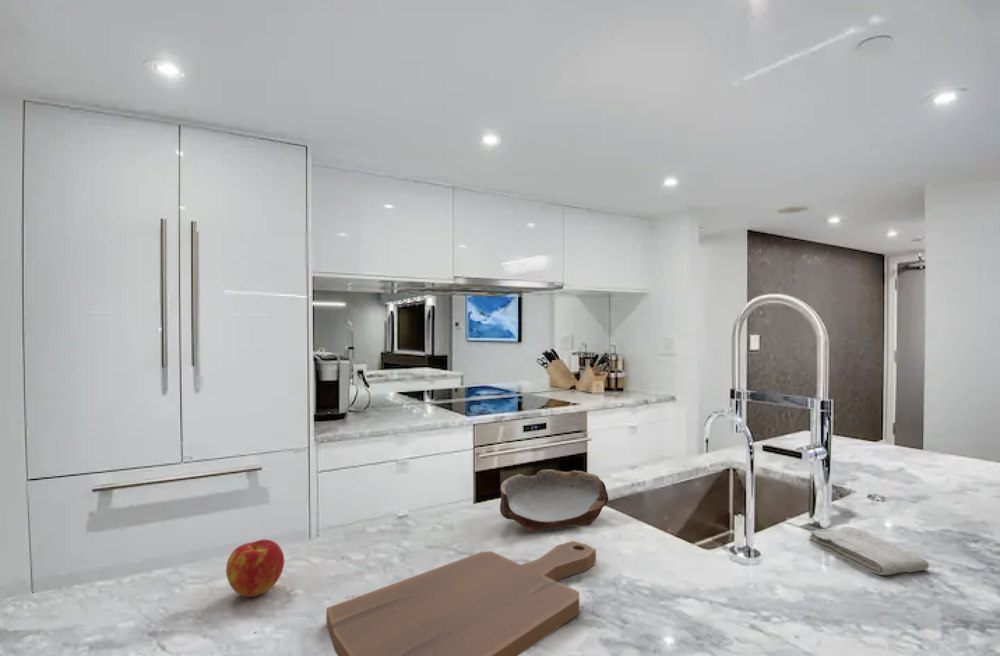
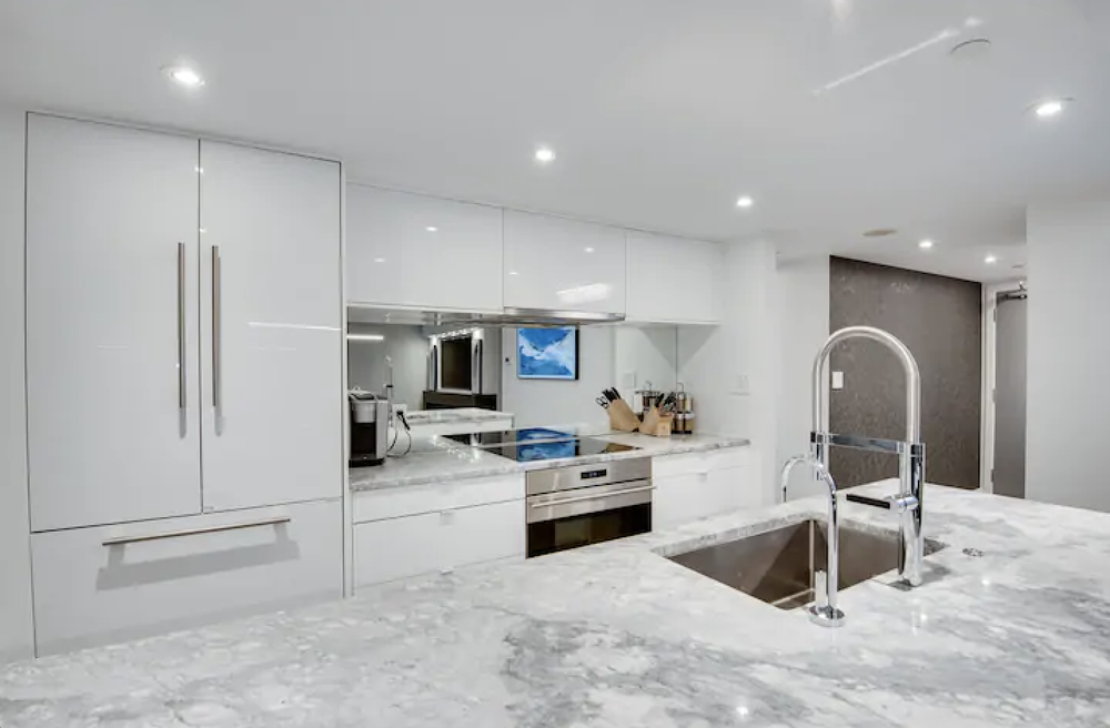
- apple (255, 568)
- bowl (549, 497)
- washcloth (864, 548)
- cutting board (473, 605)
